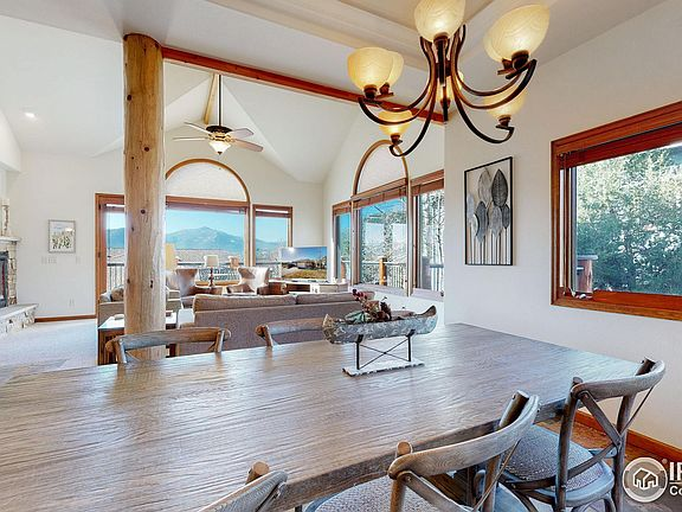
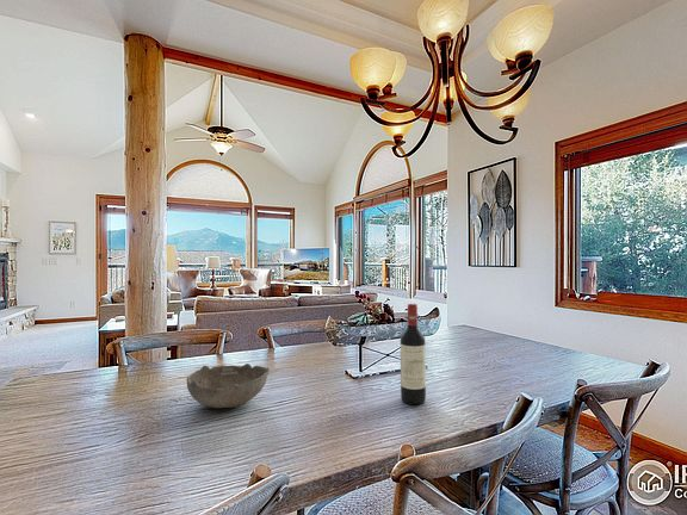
+ wine bottle (413, 352)
+ bowl (228, 386)
